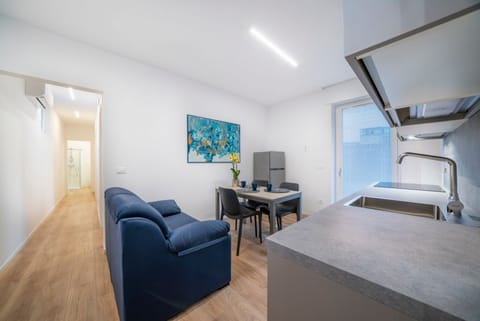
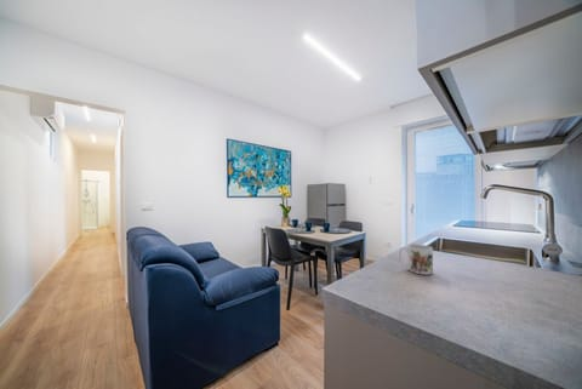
+ mug (415, 258)
